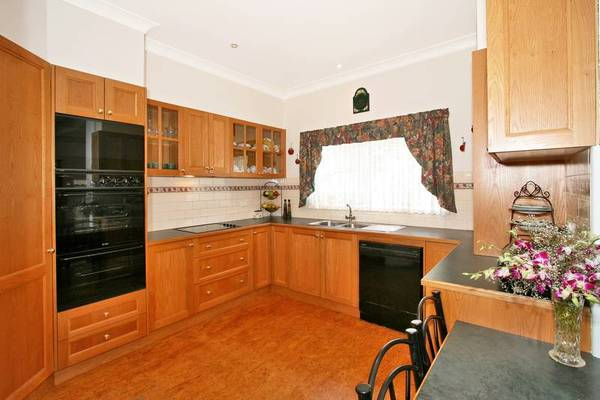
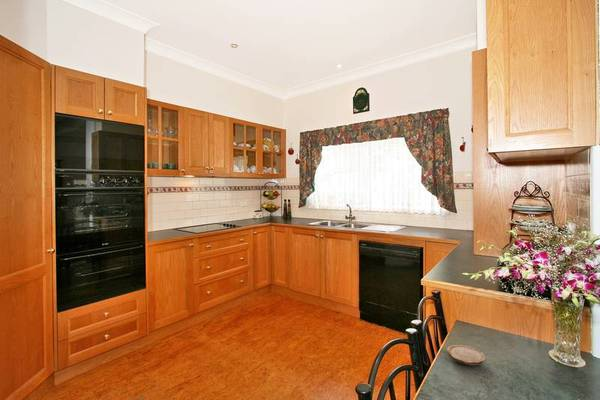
+ wood slice (465, 356)
